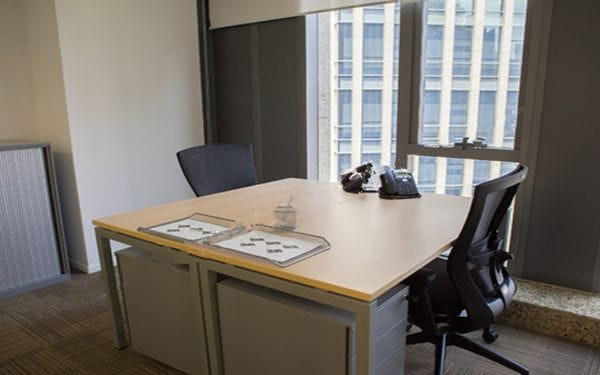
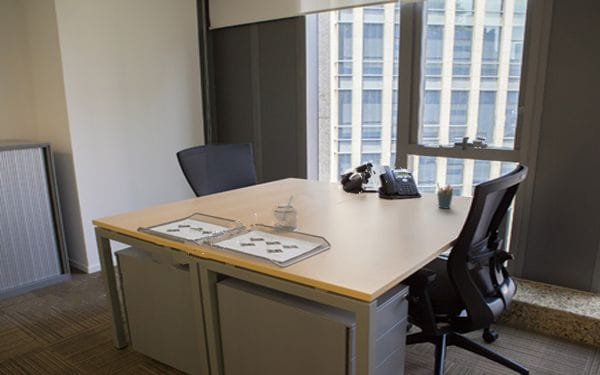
+ pen holder (445, 195)
